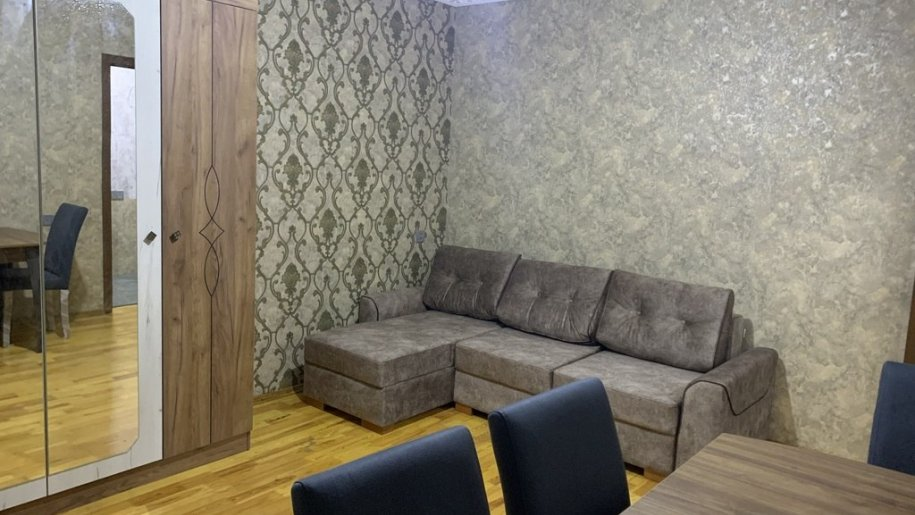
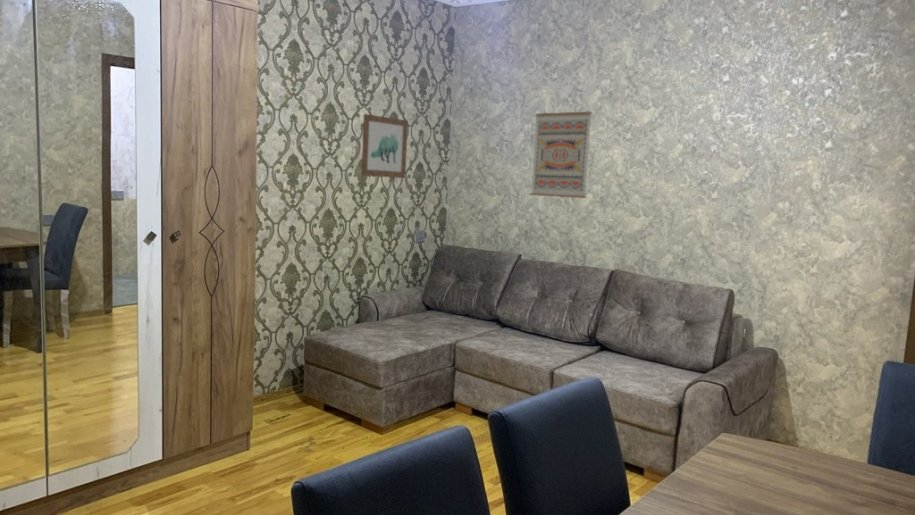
+ wall art (560, 154)
+ wall art (385, 147)
